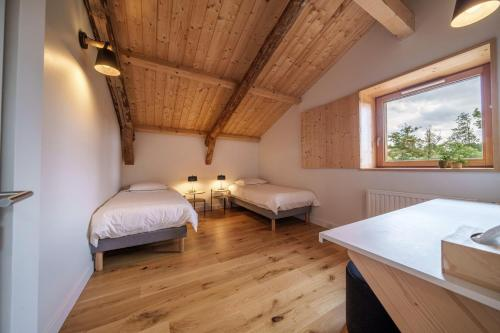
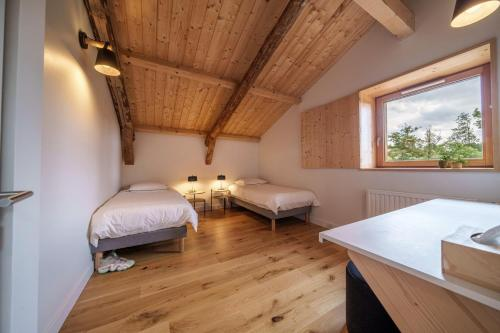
+ sneaker (116, 258)
